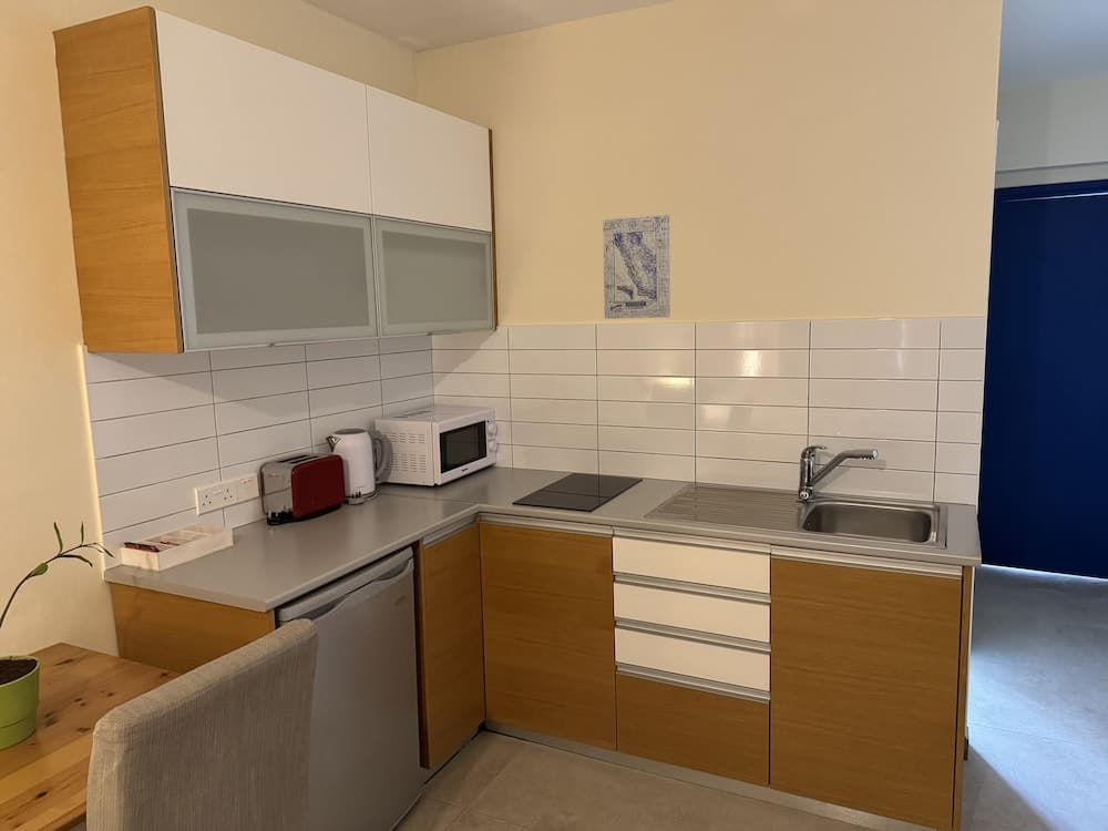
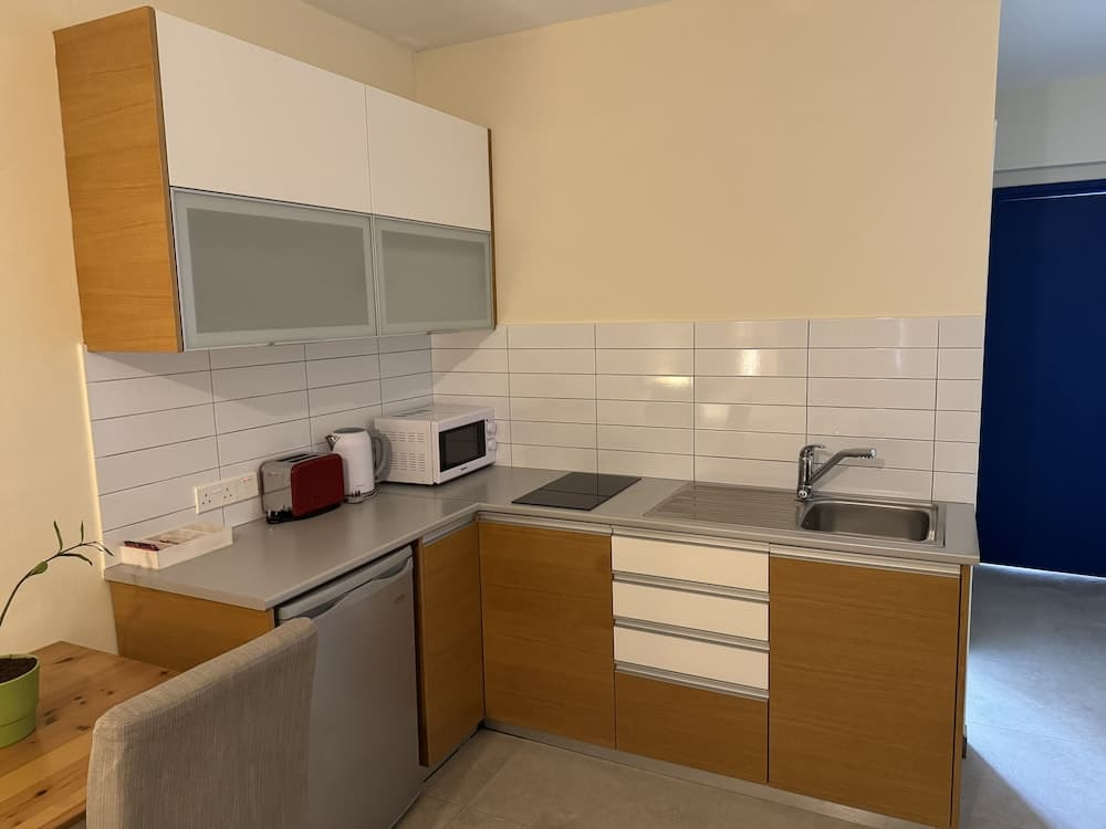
- wall art (636, 267)
